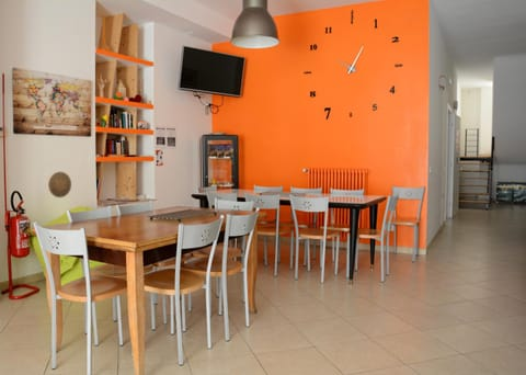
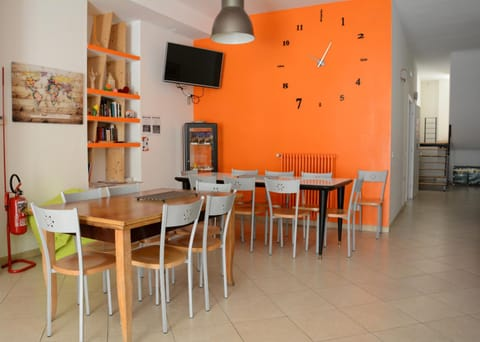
- decorative plate (60, 184)
